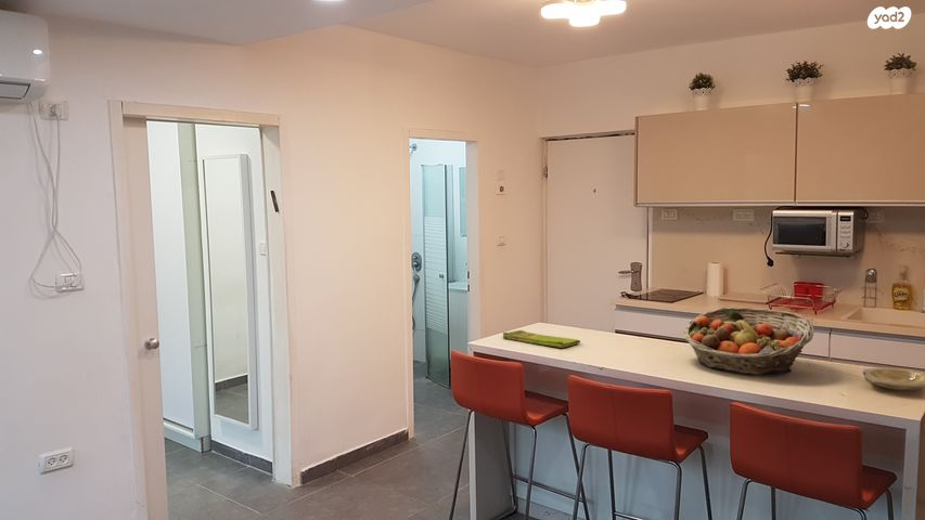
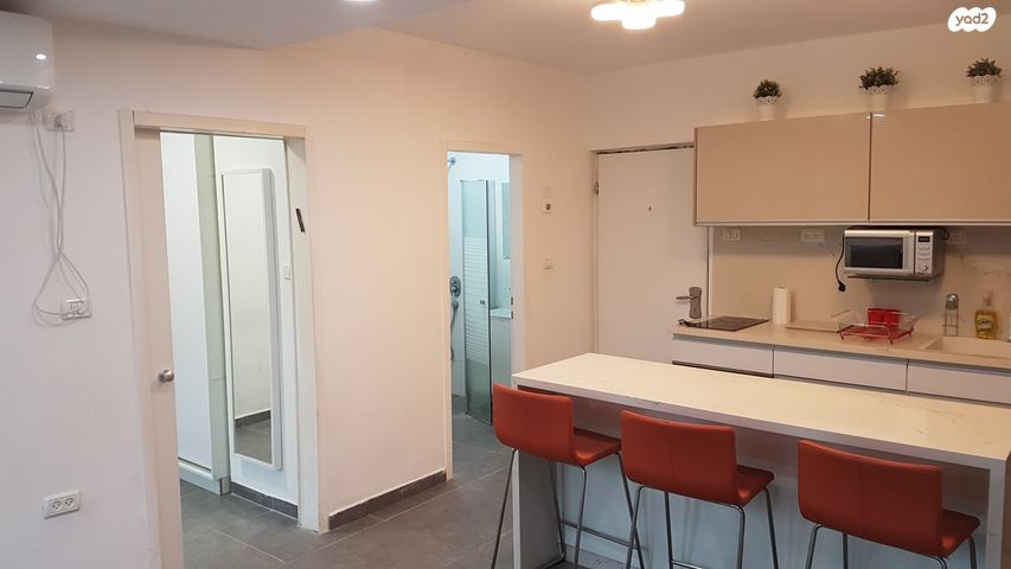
- dish towel (540, 337)
- plate (899, 380)
- fruit basket (745, 339)
